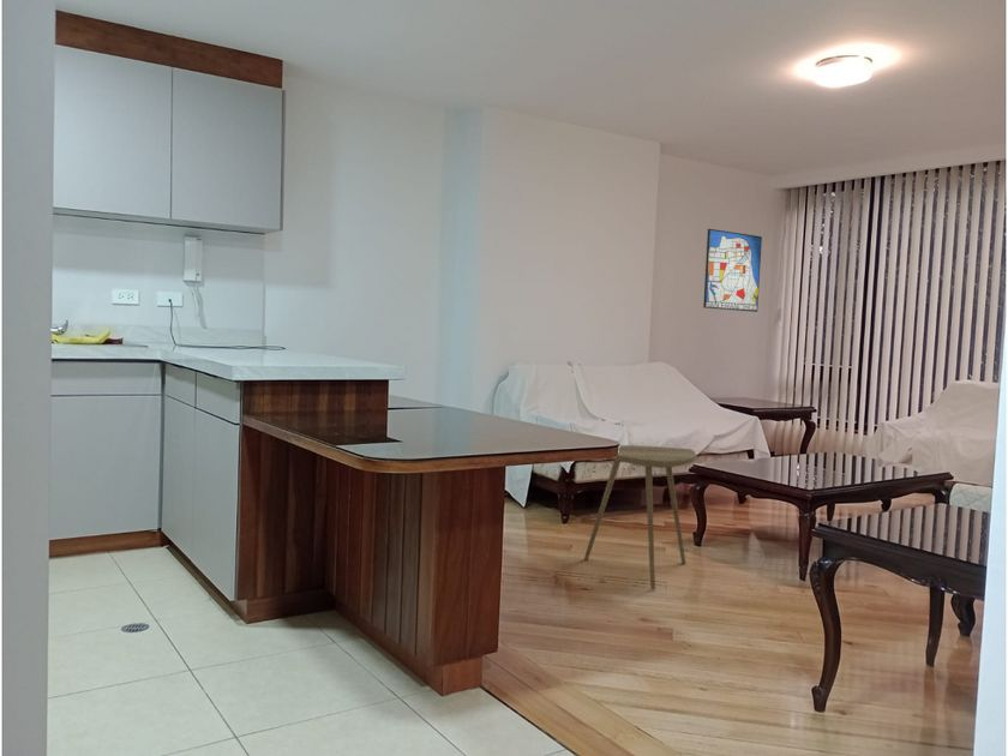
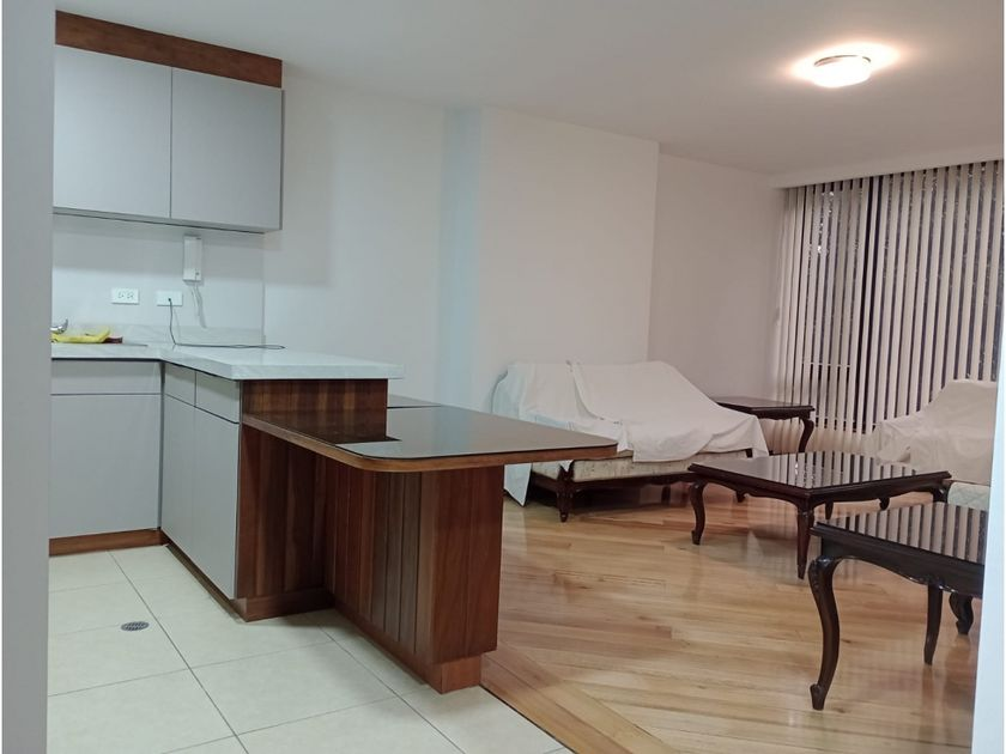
- side table (650, 510)
- wall art (733, 271)
